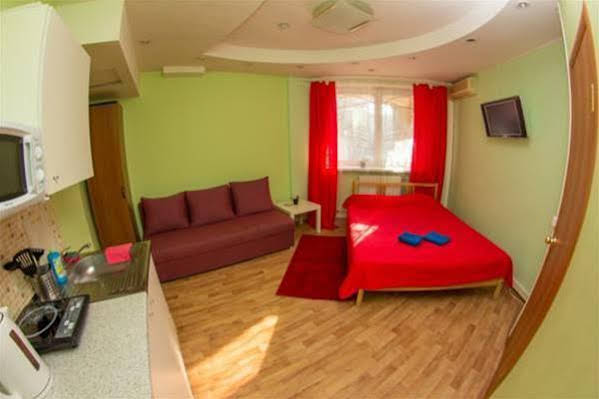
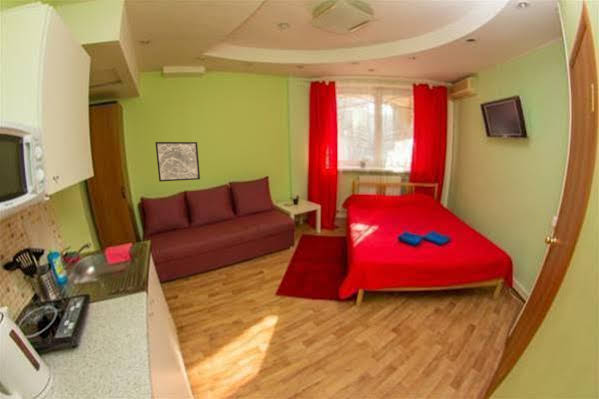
+ wall art (178, 161)
